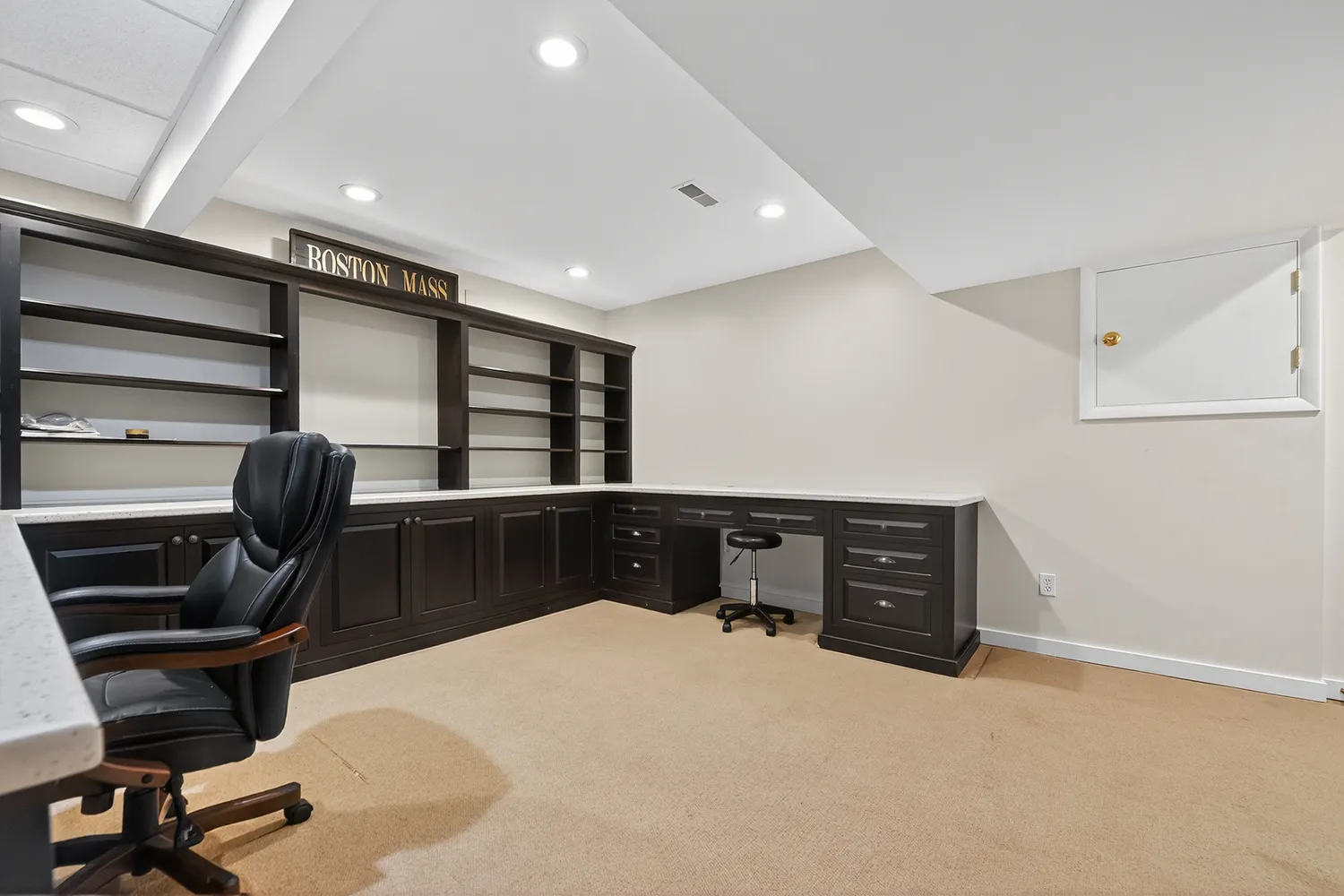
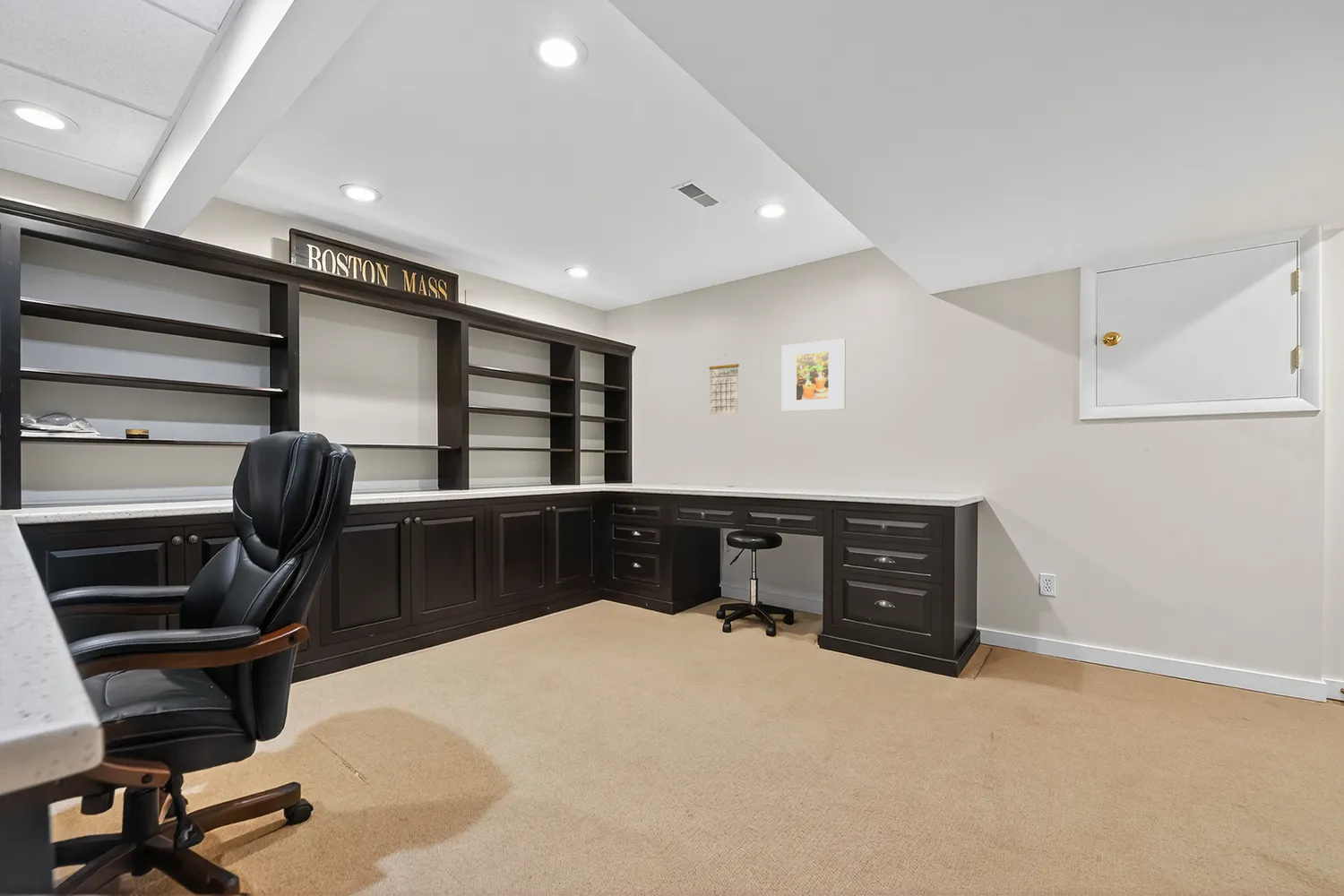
+ calendar (723, 383)
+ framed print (812, 376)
